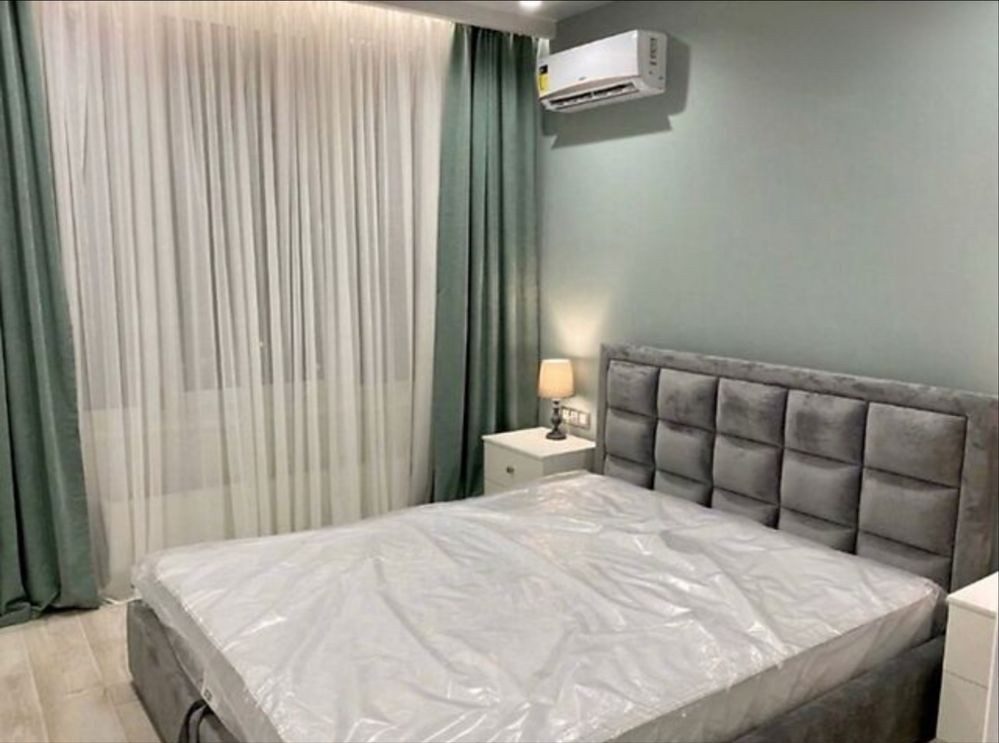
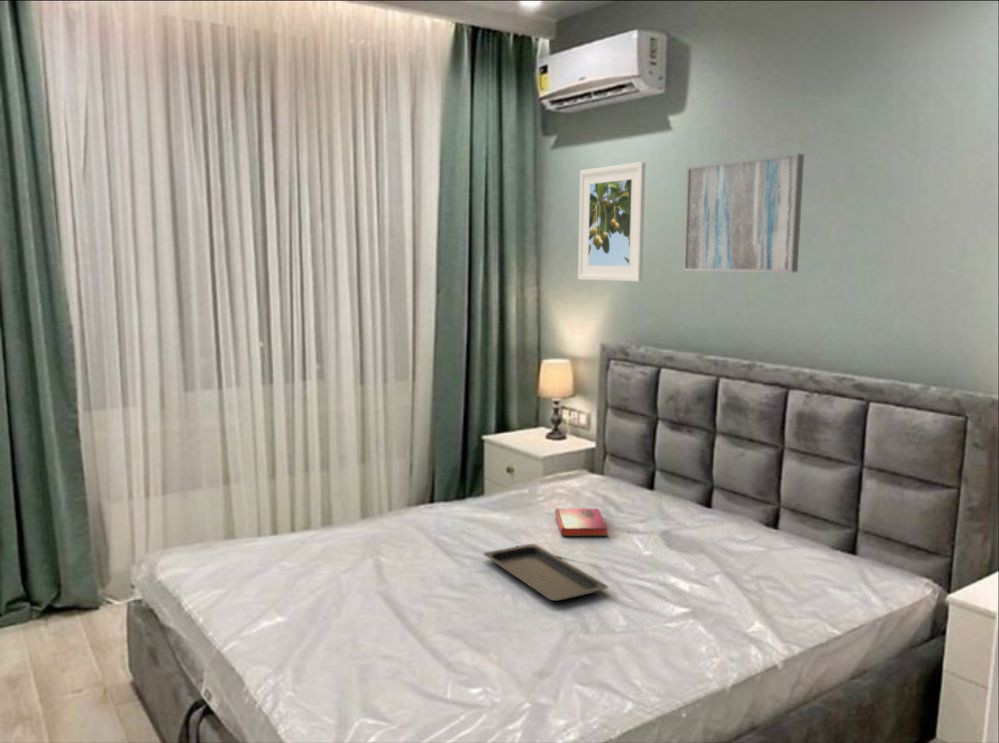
+ hardback book (580, 521)
+ serving tray (542, 572)
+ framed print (609, 223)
+ wall art (739, 216)
